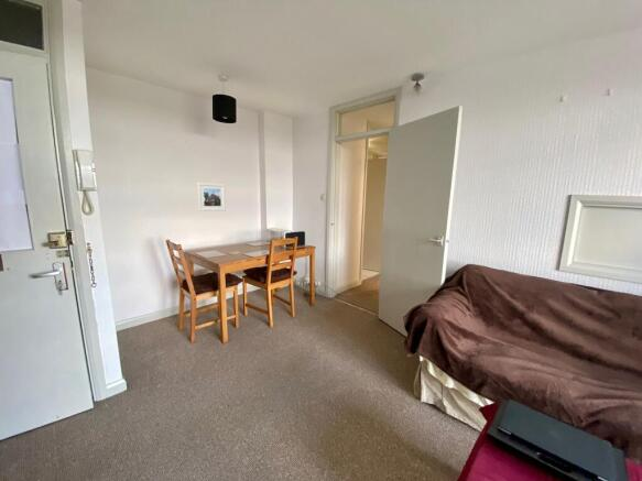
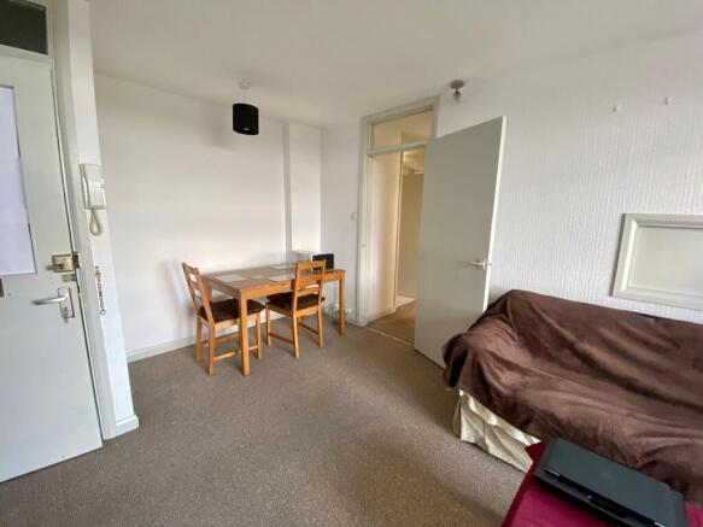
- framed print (211, 197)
